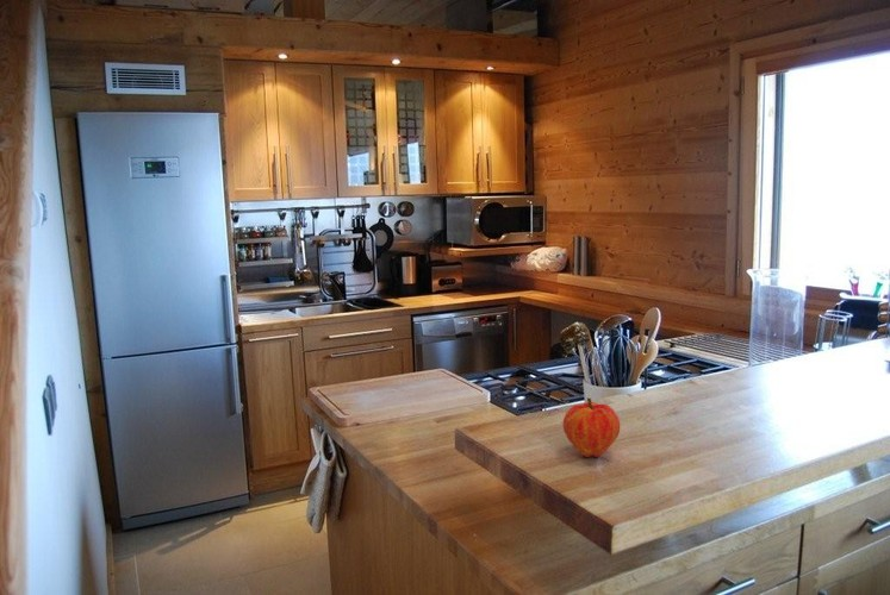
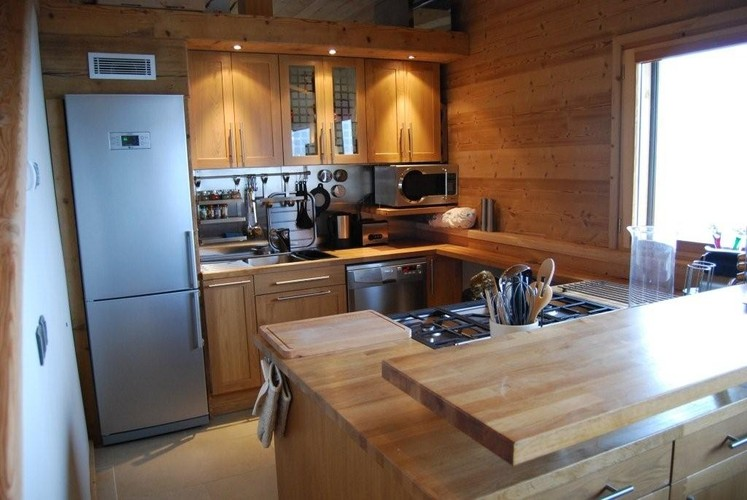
- fruit (591, 425)
